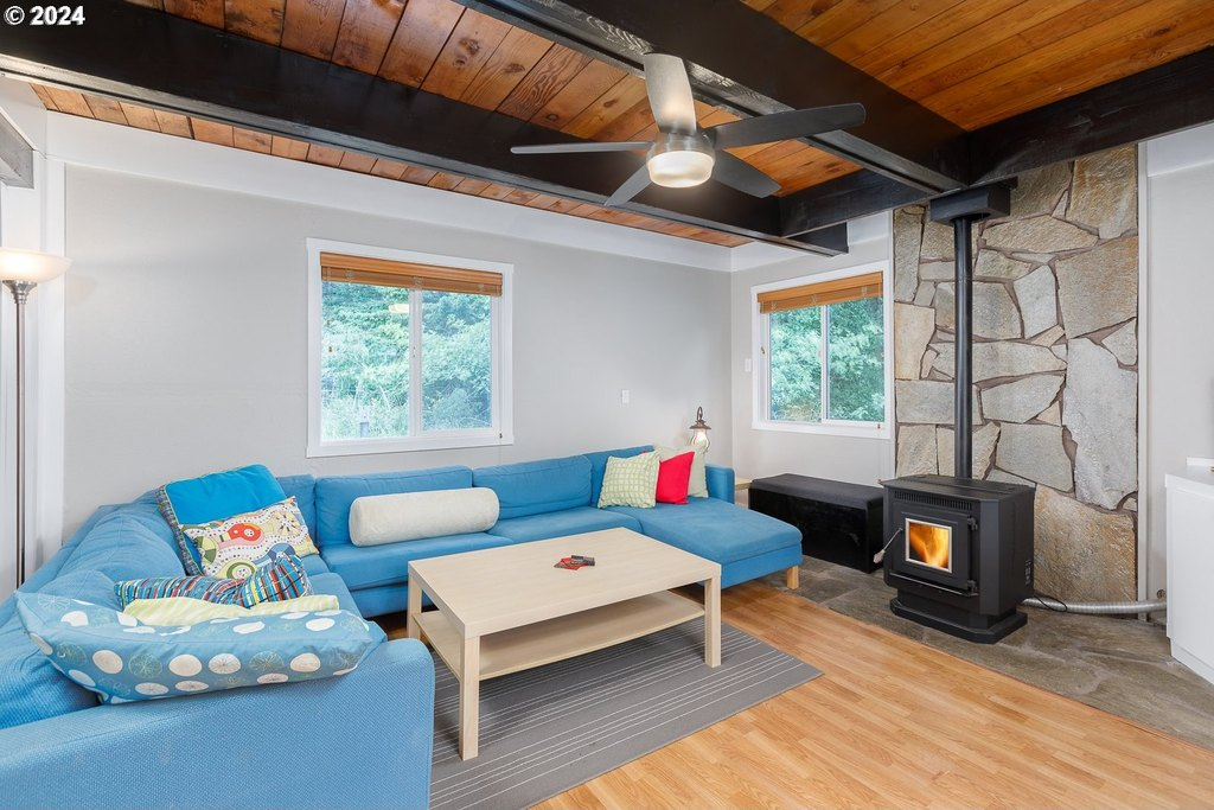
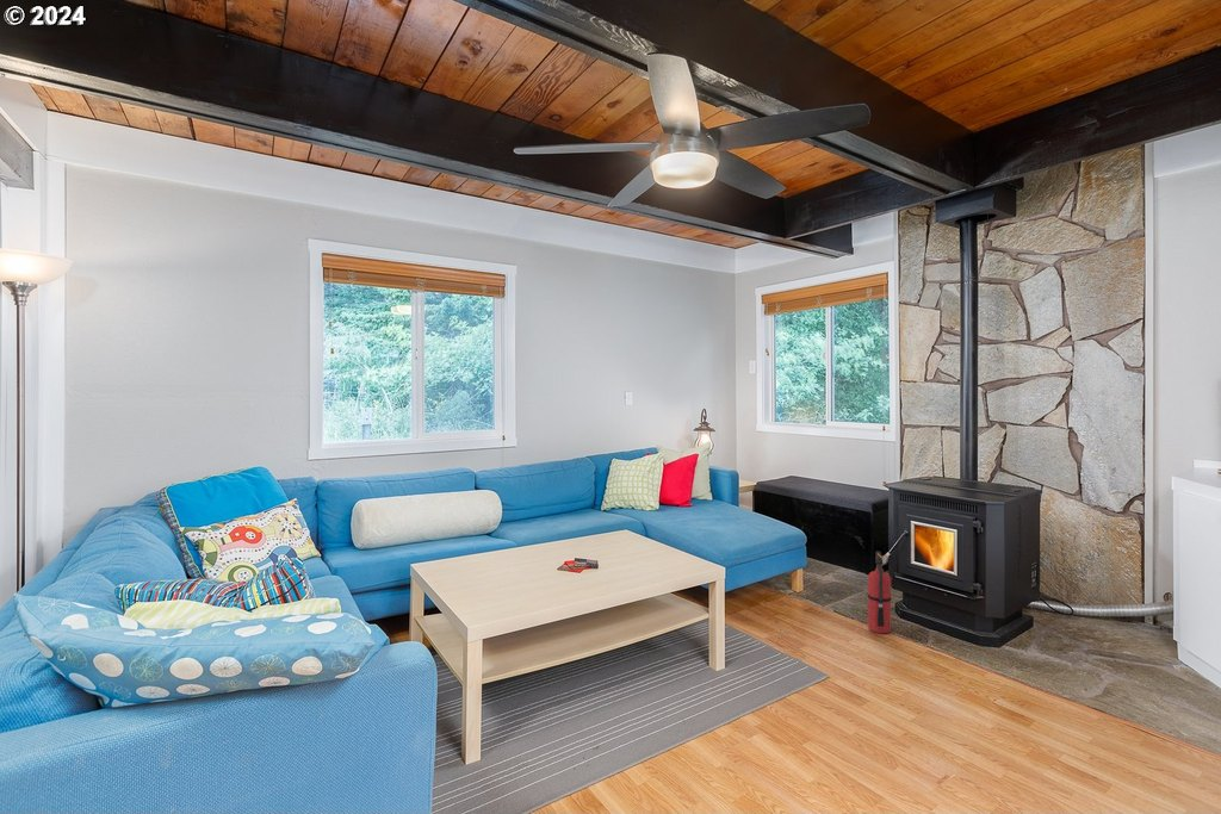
+ fire extinguisher (879, 592)
